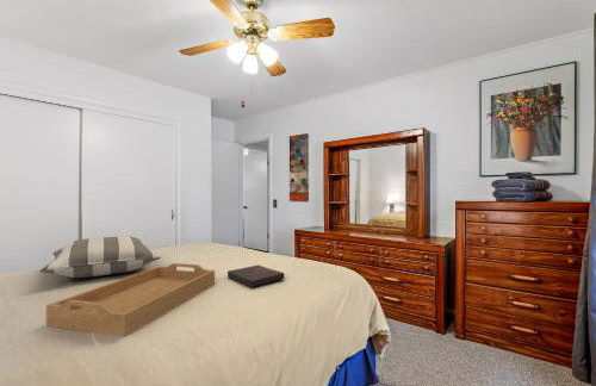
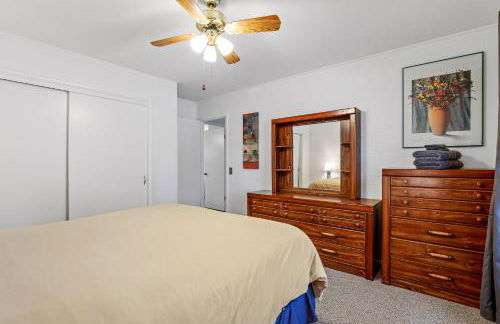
- book (255, 274)
- pillow (105, 254)
- serving tray (145, 290)
